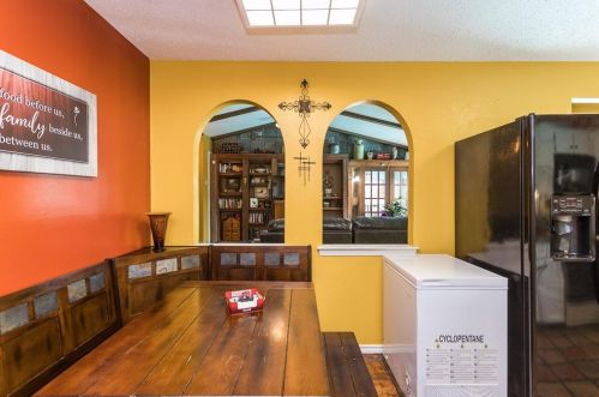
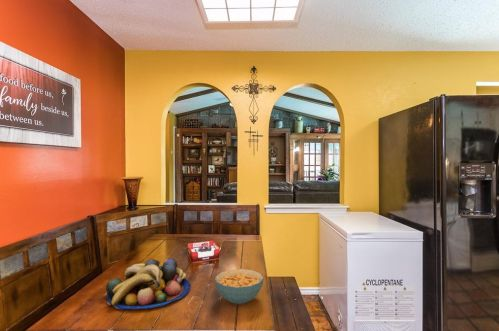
+ cereal bowl (239, 289)
+ fruit bowl (150, 277)
